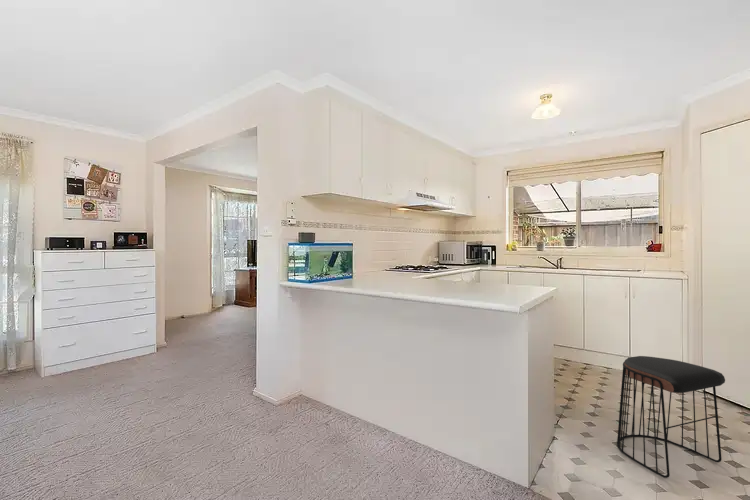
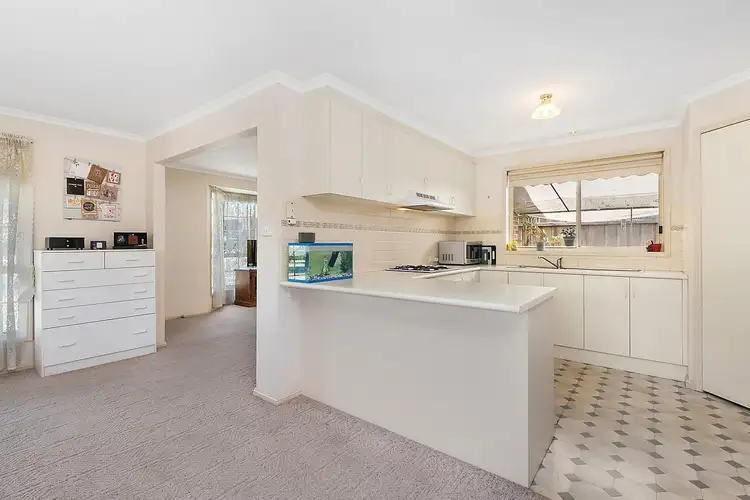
- stool (659, 409)
